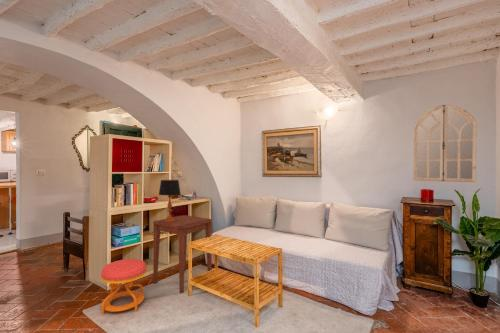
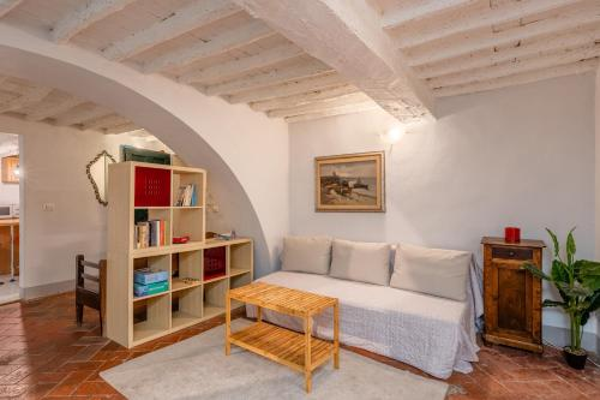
- side table (183, 250)
- stool (125, 284)
- table lamp (169, 200)
- home mirror (443, 143)
